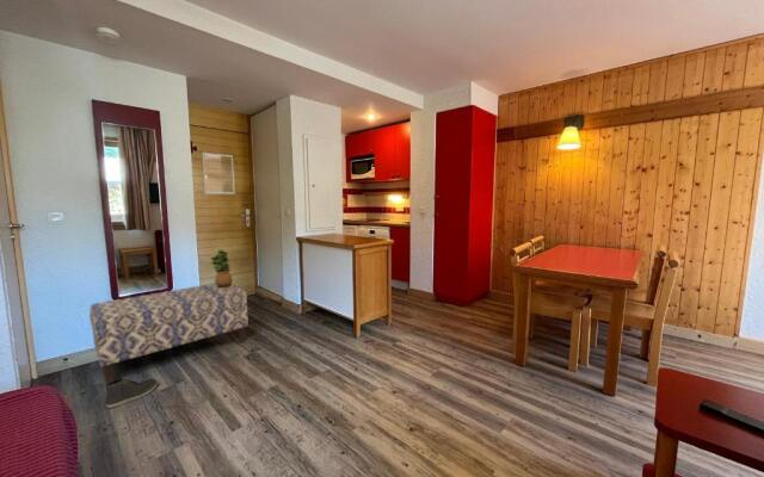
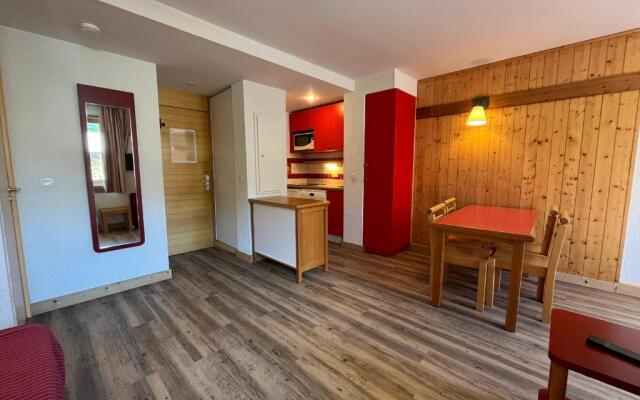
- bench (175, 324)
- potted plant (221, 268)
- sneaker (133, 385)
